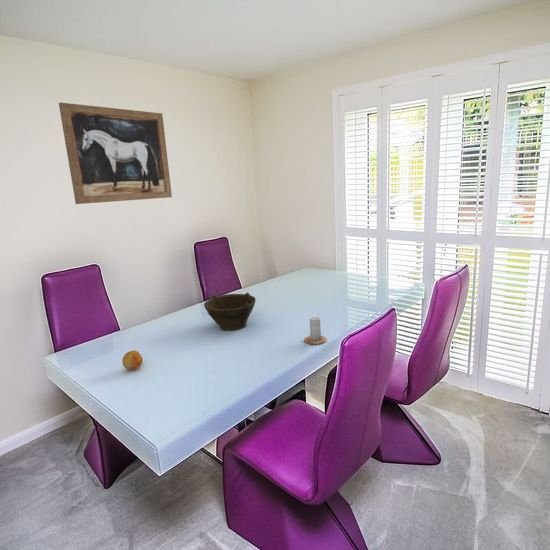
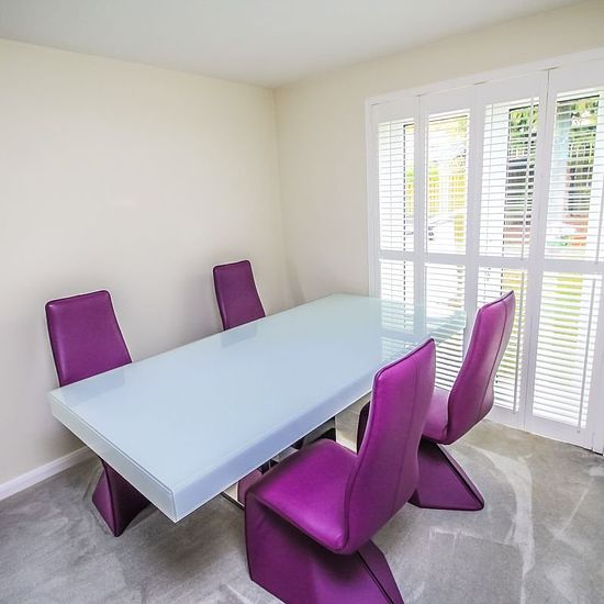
- bowl (230, 312)
- fruit (132, 360)
- wall art (122, 155)
- candle (314, 324)
